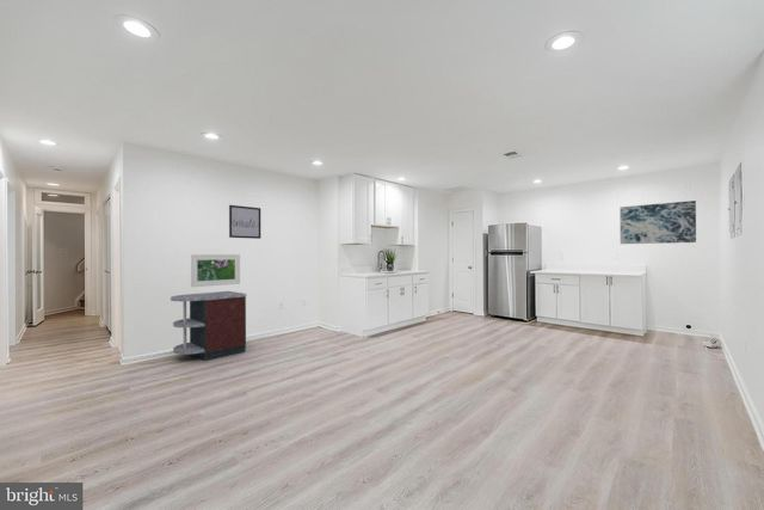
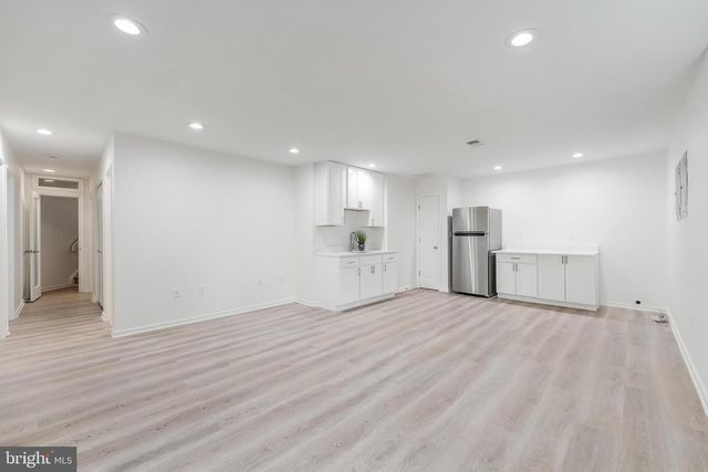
- wall art (655, 223)
- wall art (245, 222)
- storage cabinet (207, 324)
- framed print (216, 270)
